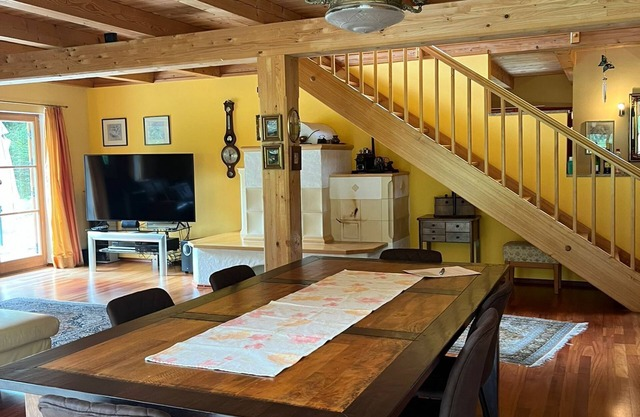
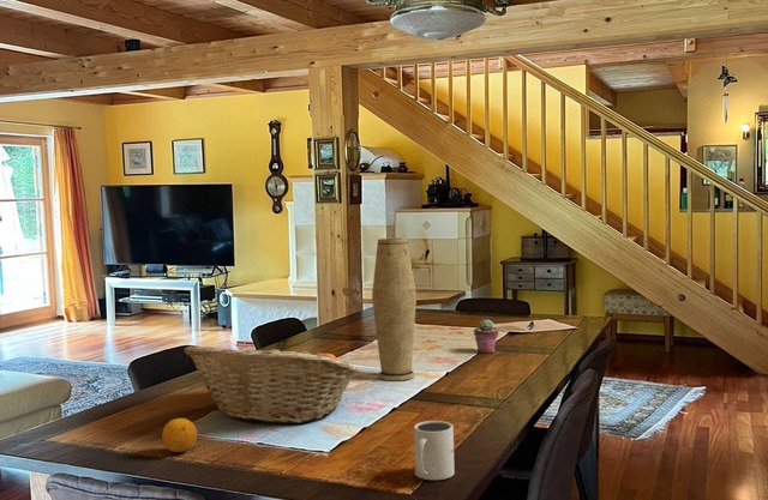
+ fruit (179, 434)
+ mug (430, 451)
+ fruit basket (271, 373)
+ vase (394, 307)
+ potted succulent (486, 335)
